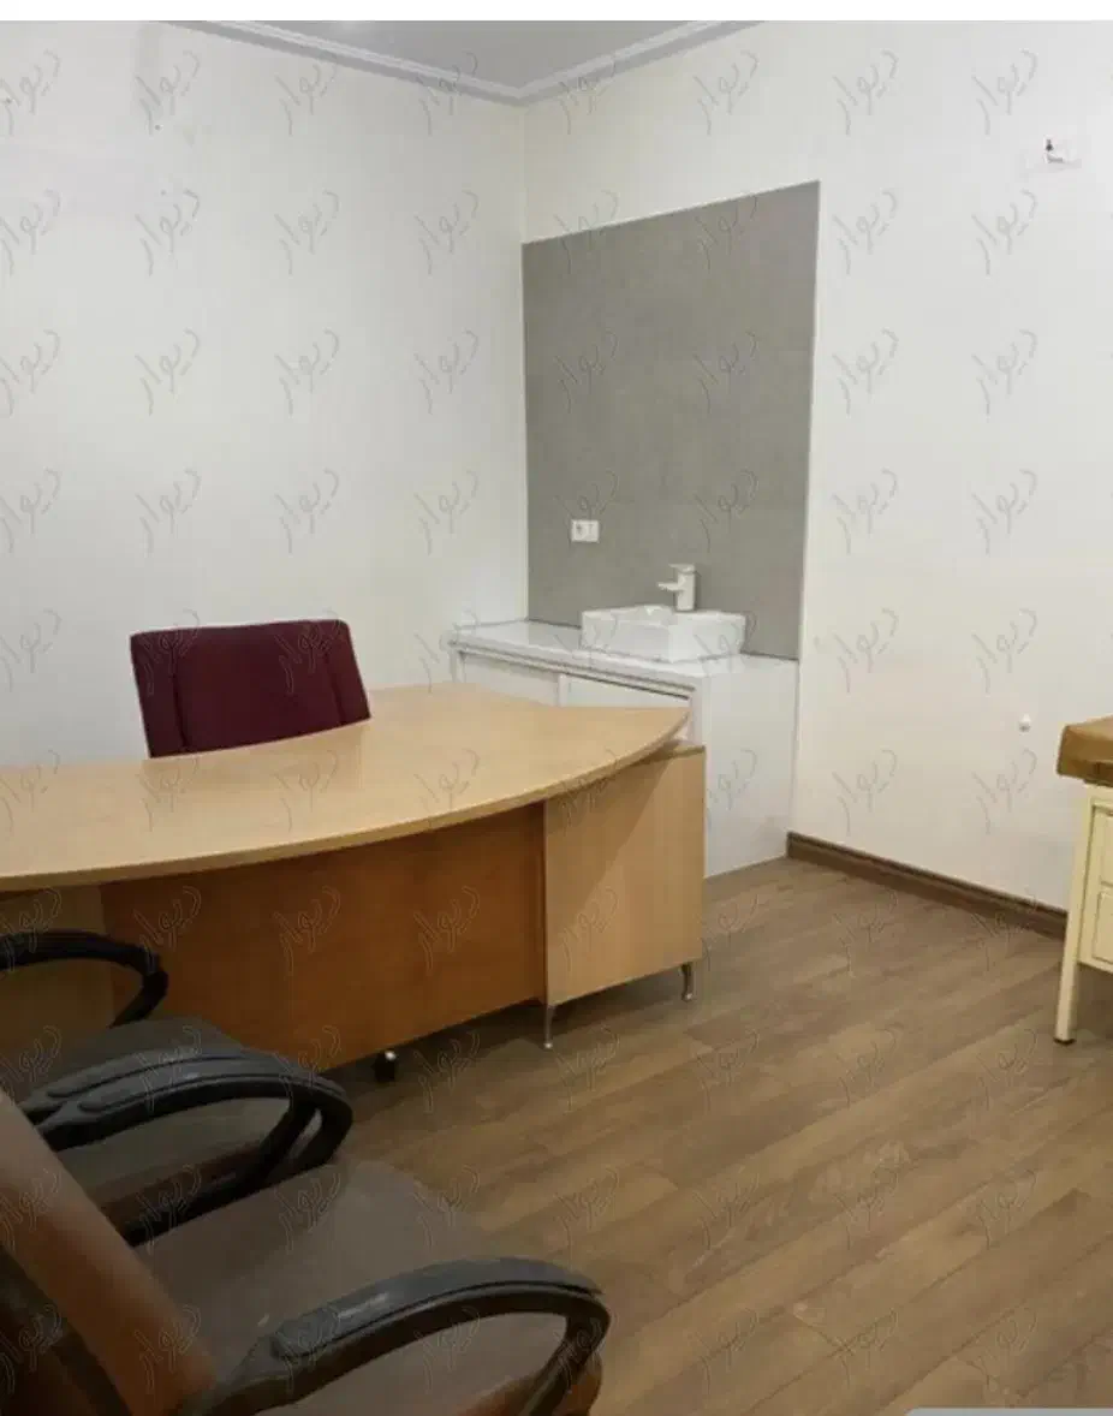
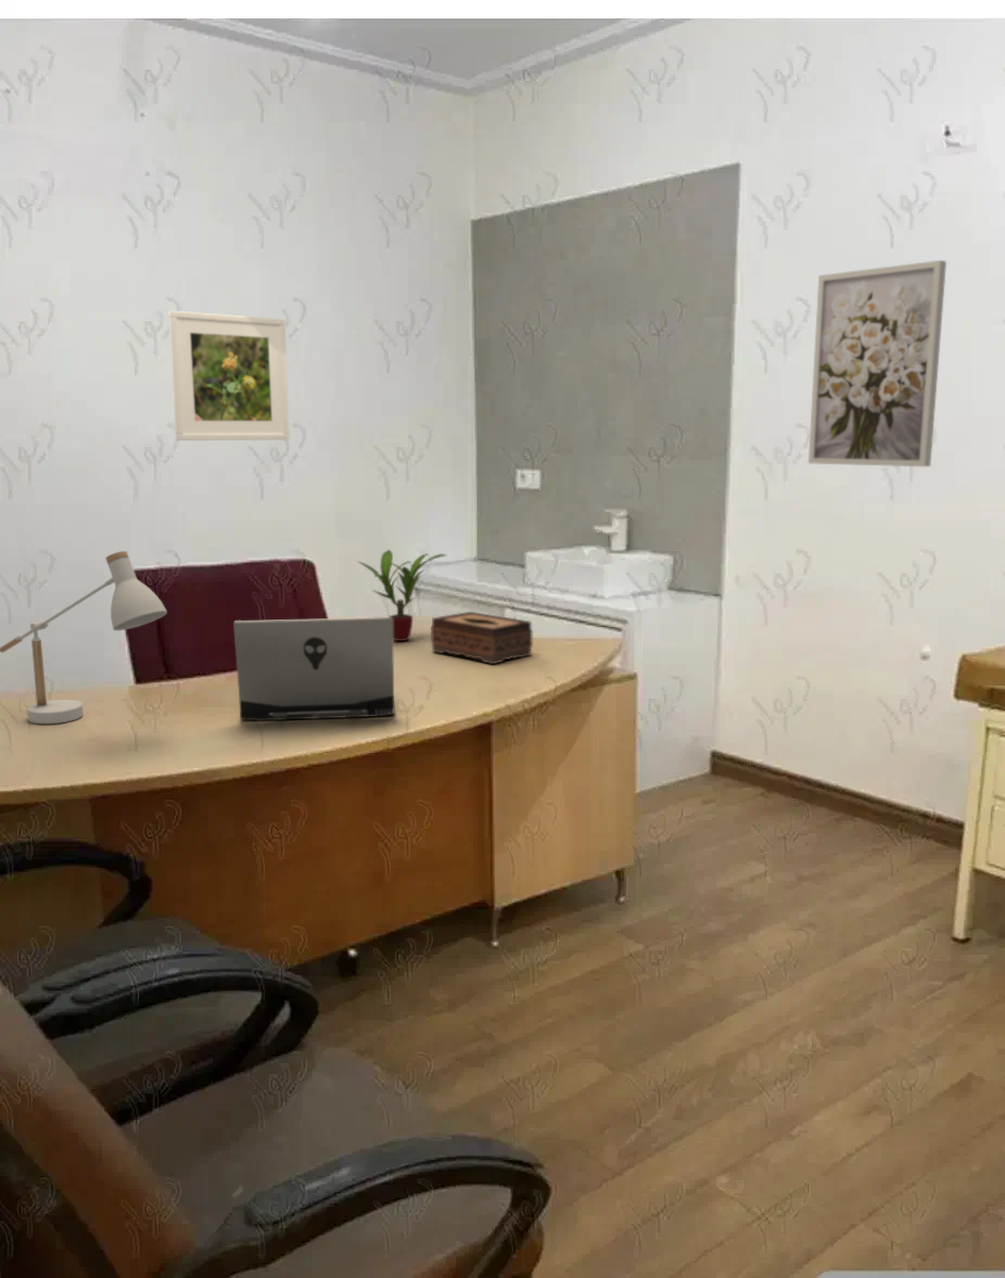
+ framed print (231, 378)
+ wall art (873, 368)
+ desk lamp (61, 614)
+ potted plant (406, 597)
+ tissue box (481, 636)
+ laptop computer (317, 660)
